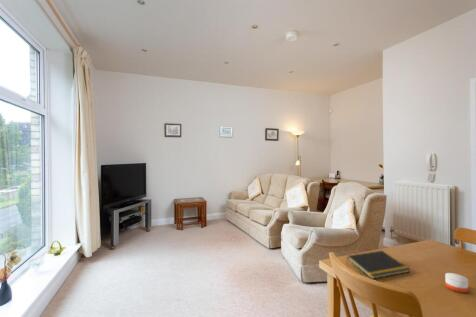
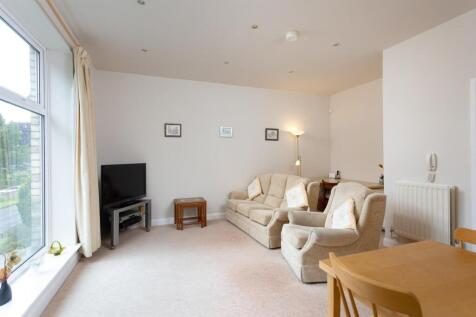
- notepad (377, 263)
- candle (456, 276)
